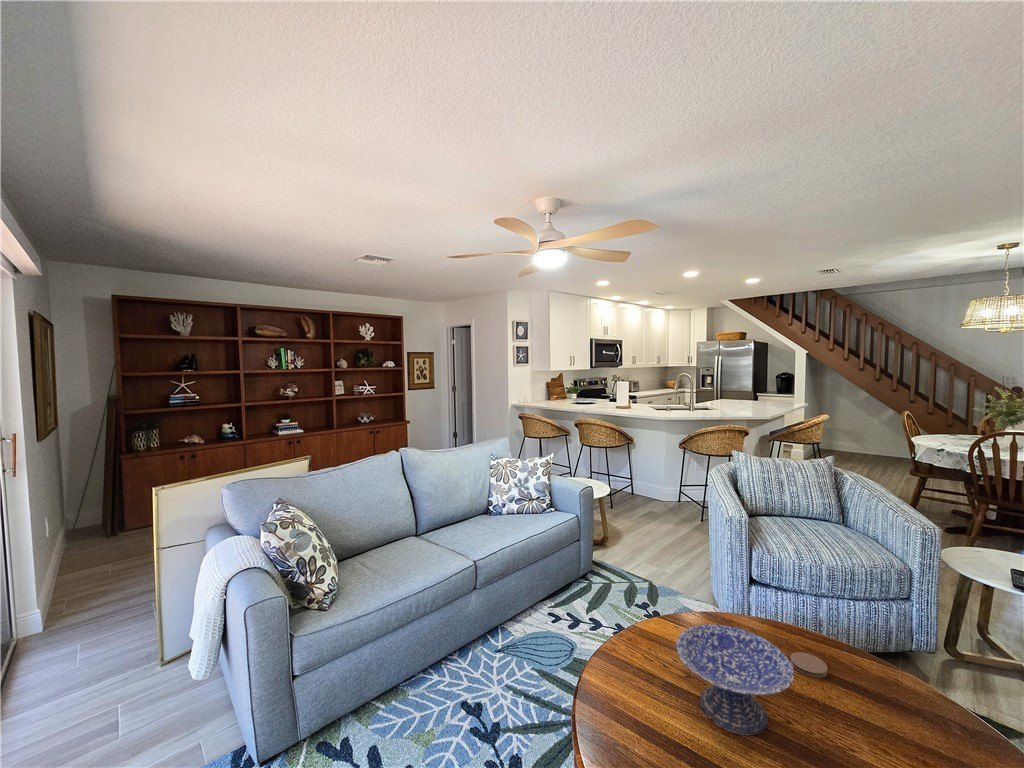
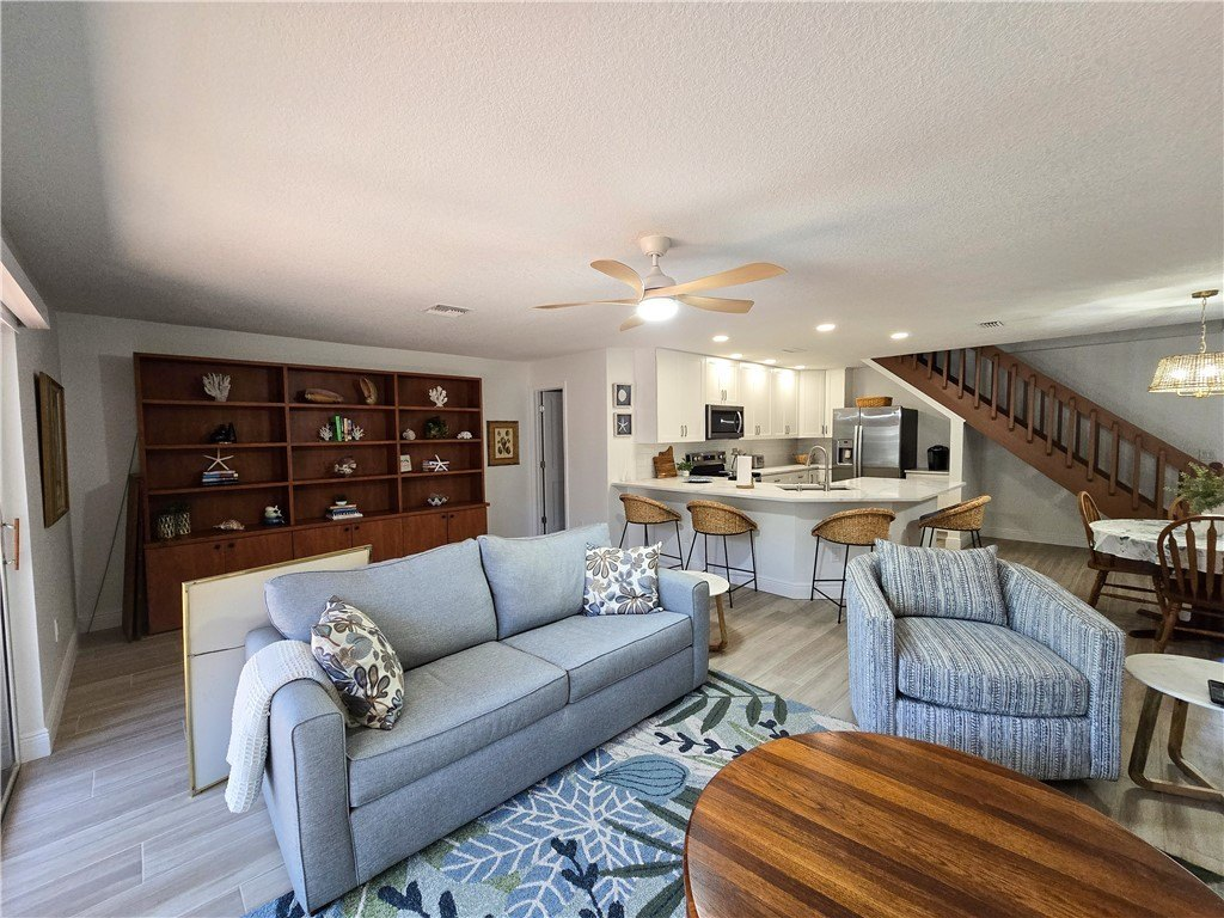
- decorative bowl (731, 681)
- coaster (808, 664)
